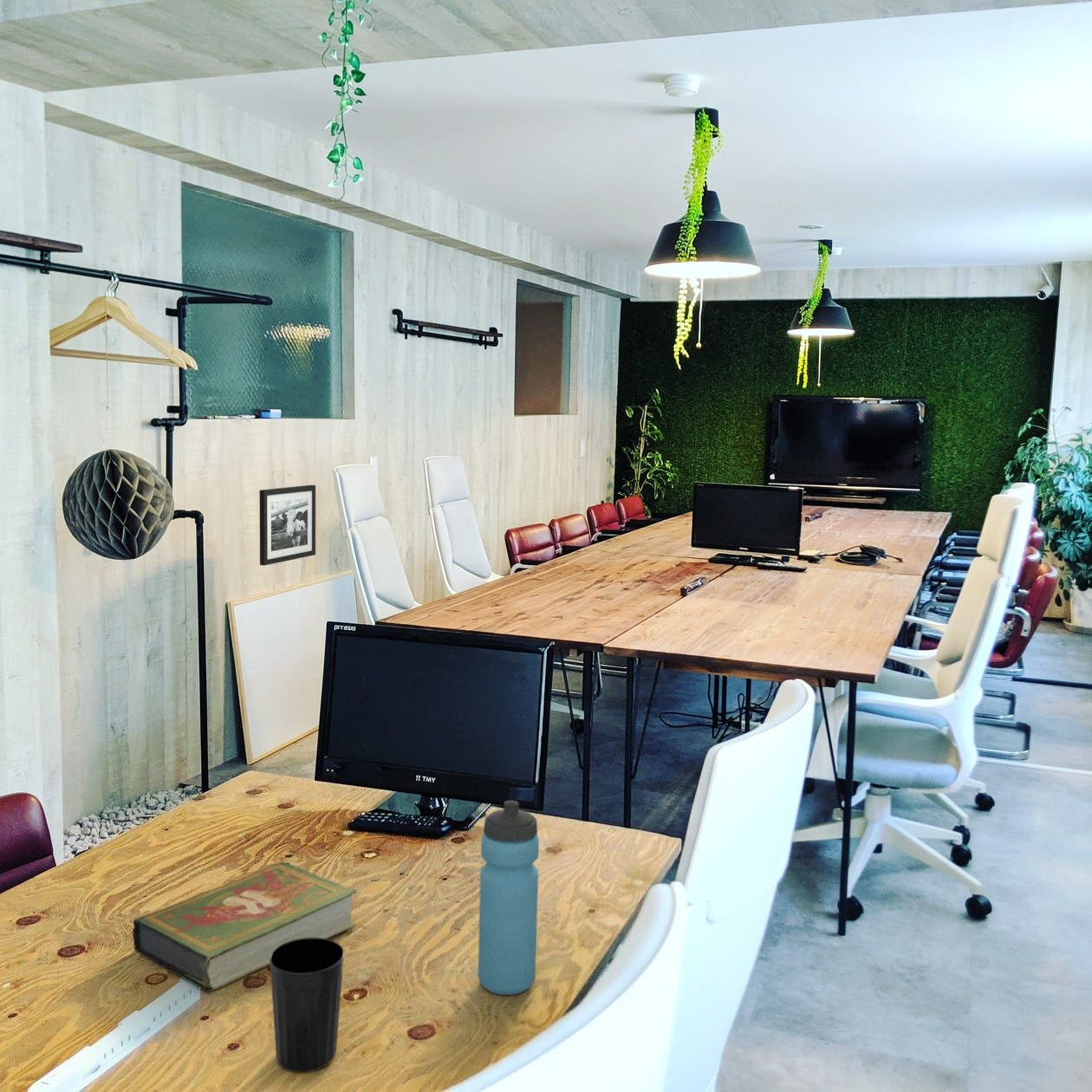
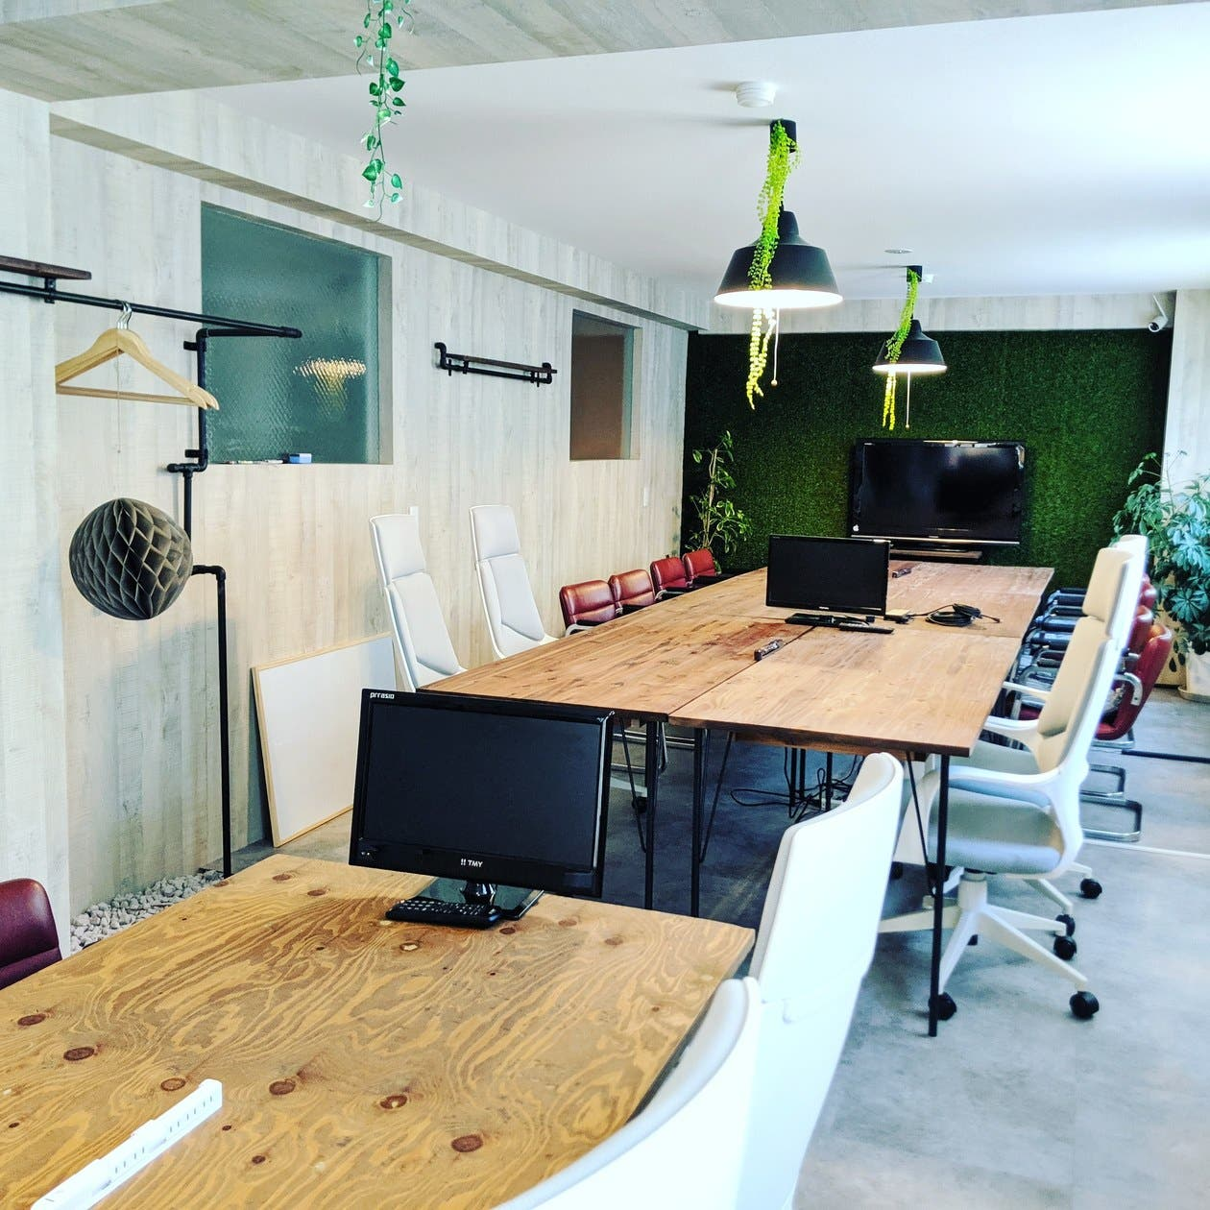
- picture frame (289, 523)
- cup (307, 1005)
- book (247, 919)
- water bottle (509, 893)
